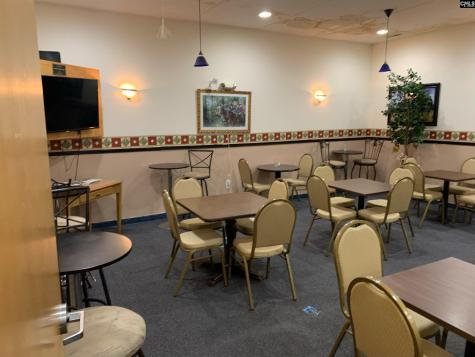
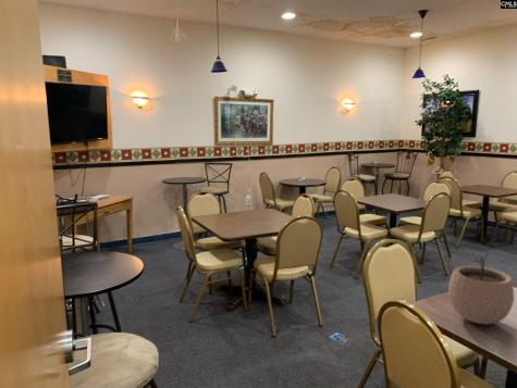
+ plant pot (480, 286)
